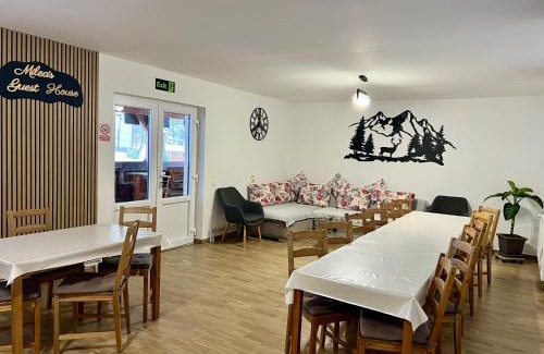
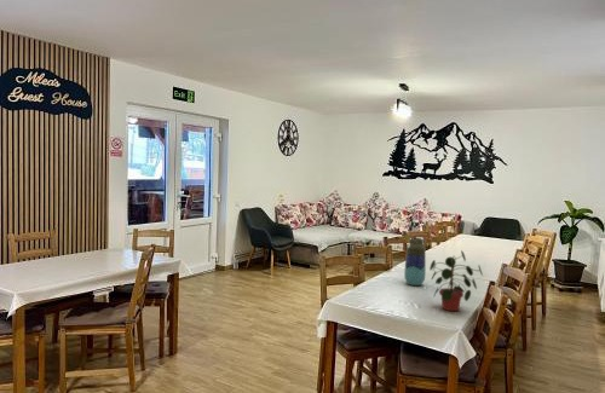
+ vase (415, 261)
+ potted plant (456, 278)
